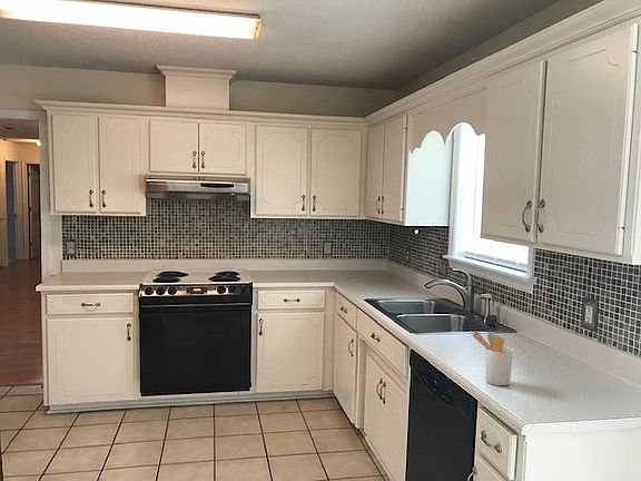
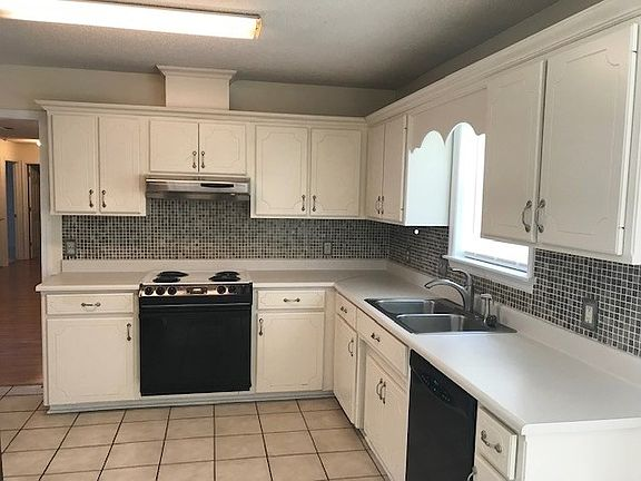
- utensil holder (491, 356)
